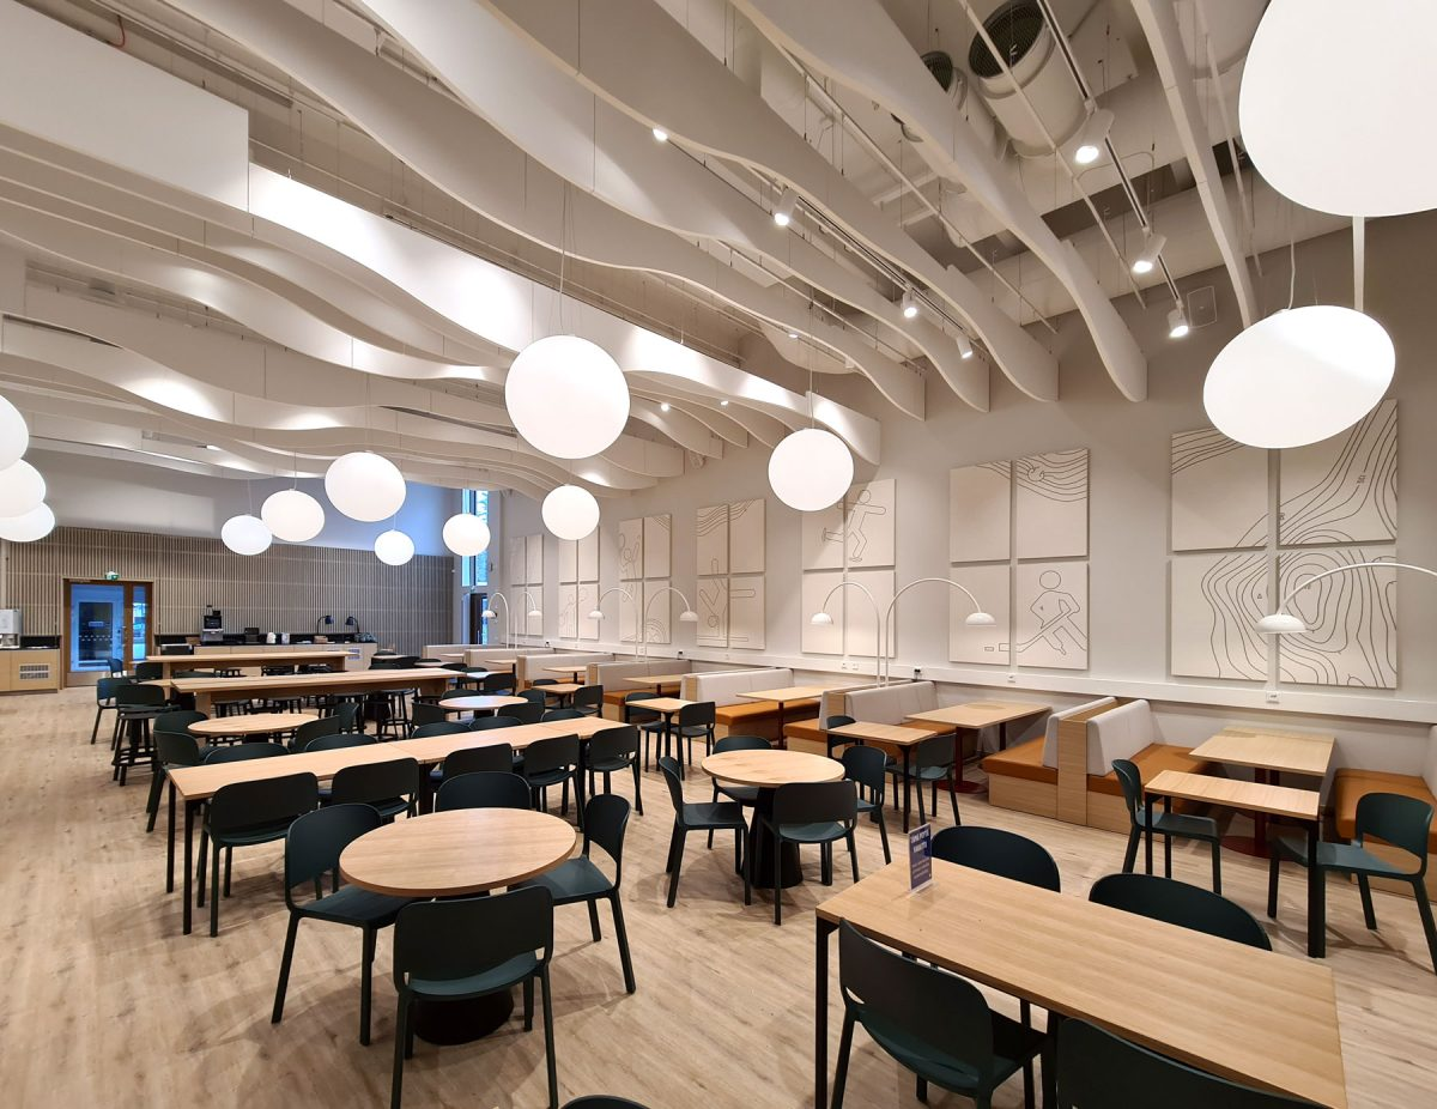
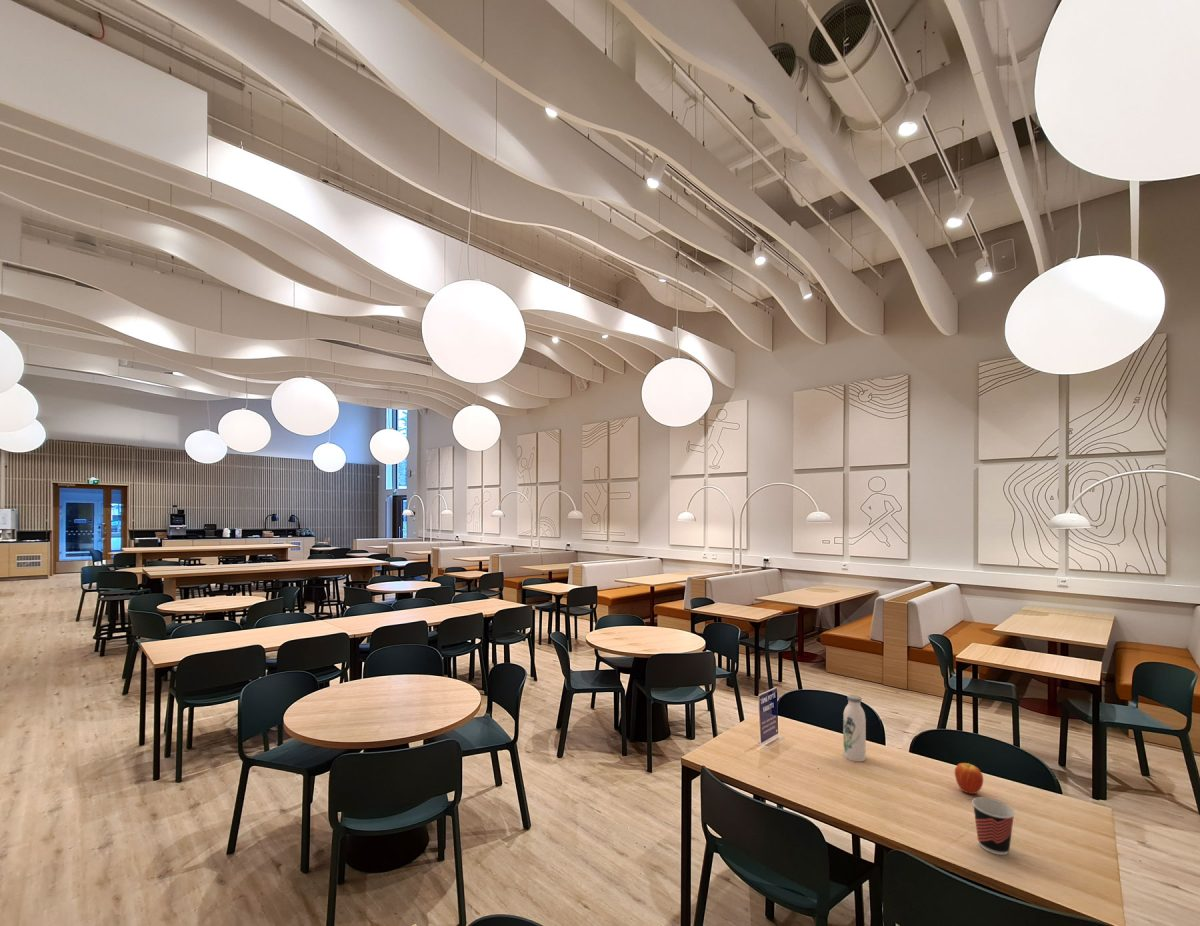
+ cup (993, 826)
+ fruit (968, 776)
+ water bottle (854, 726)
